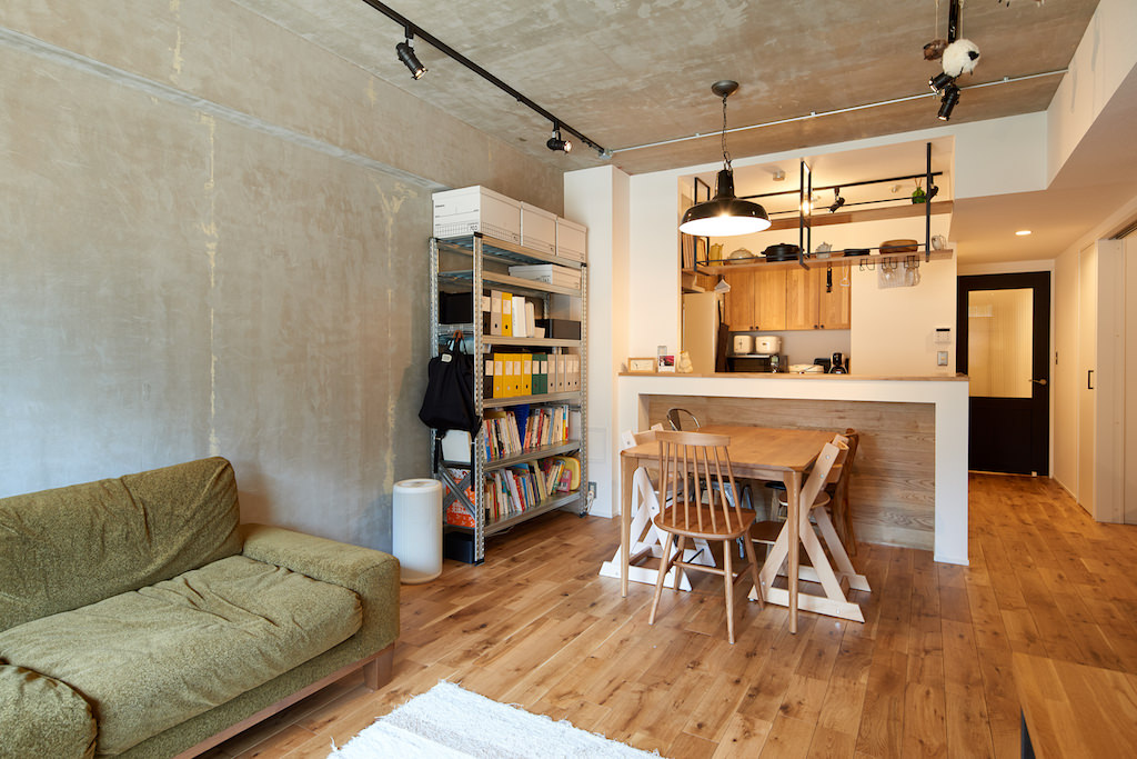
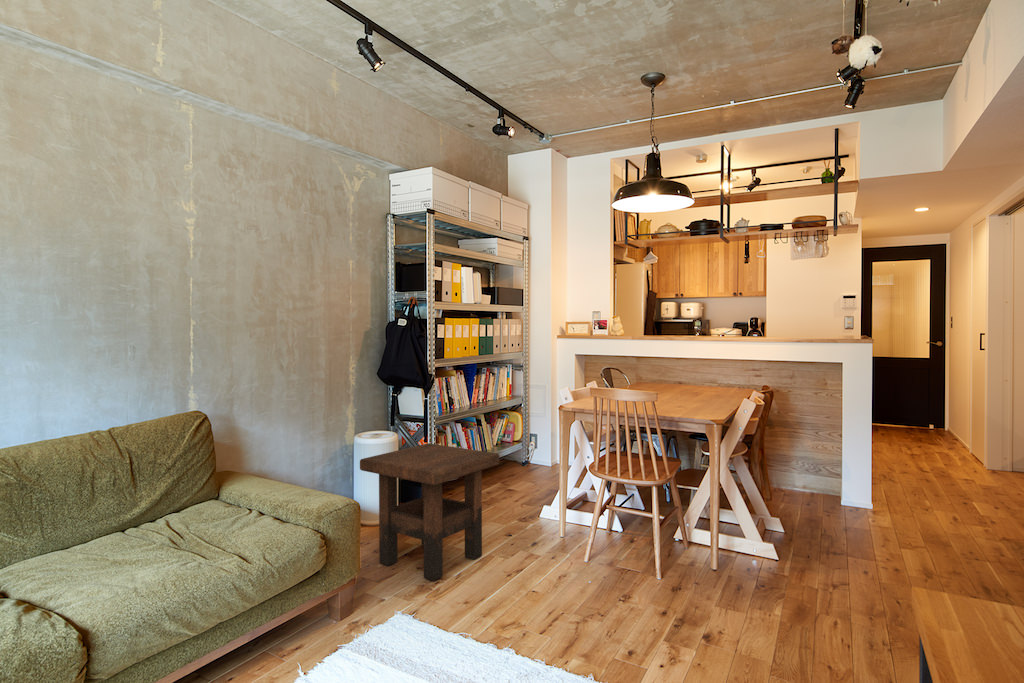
+ side table (431, 507)
